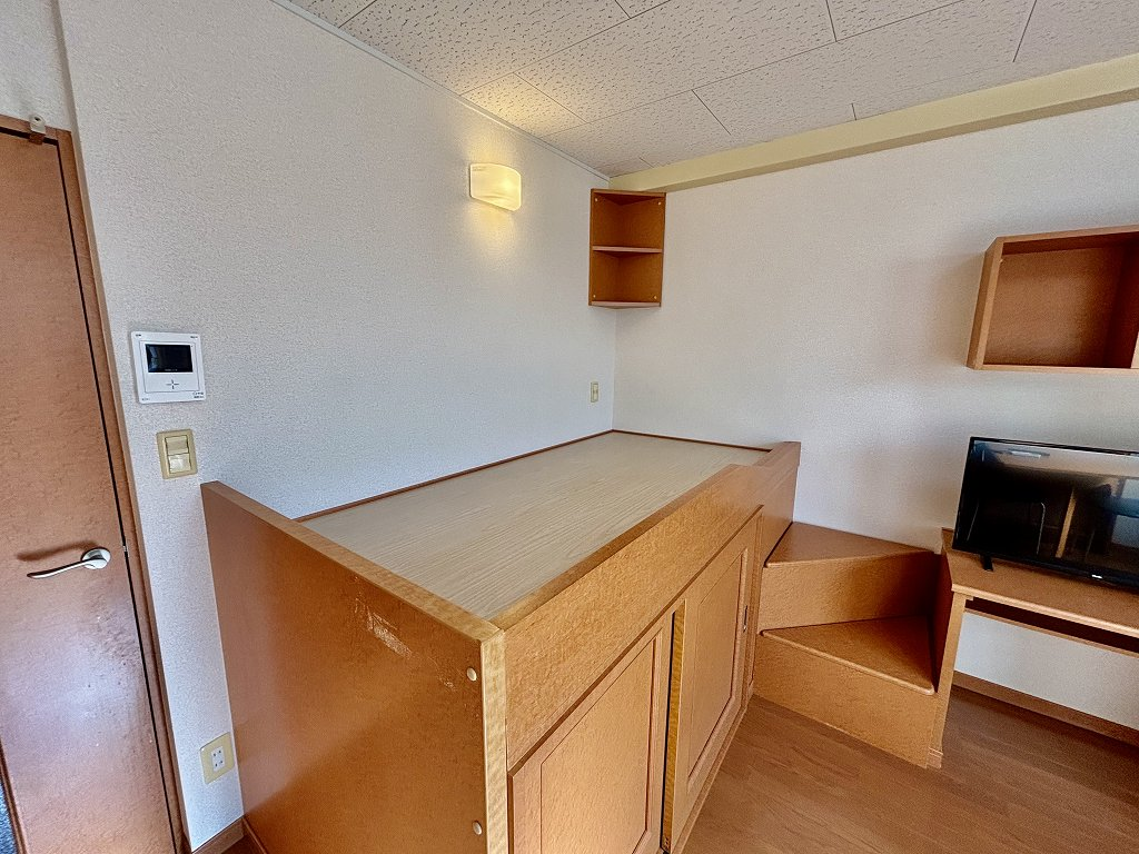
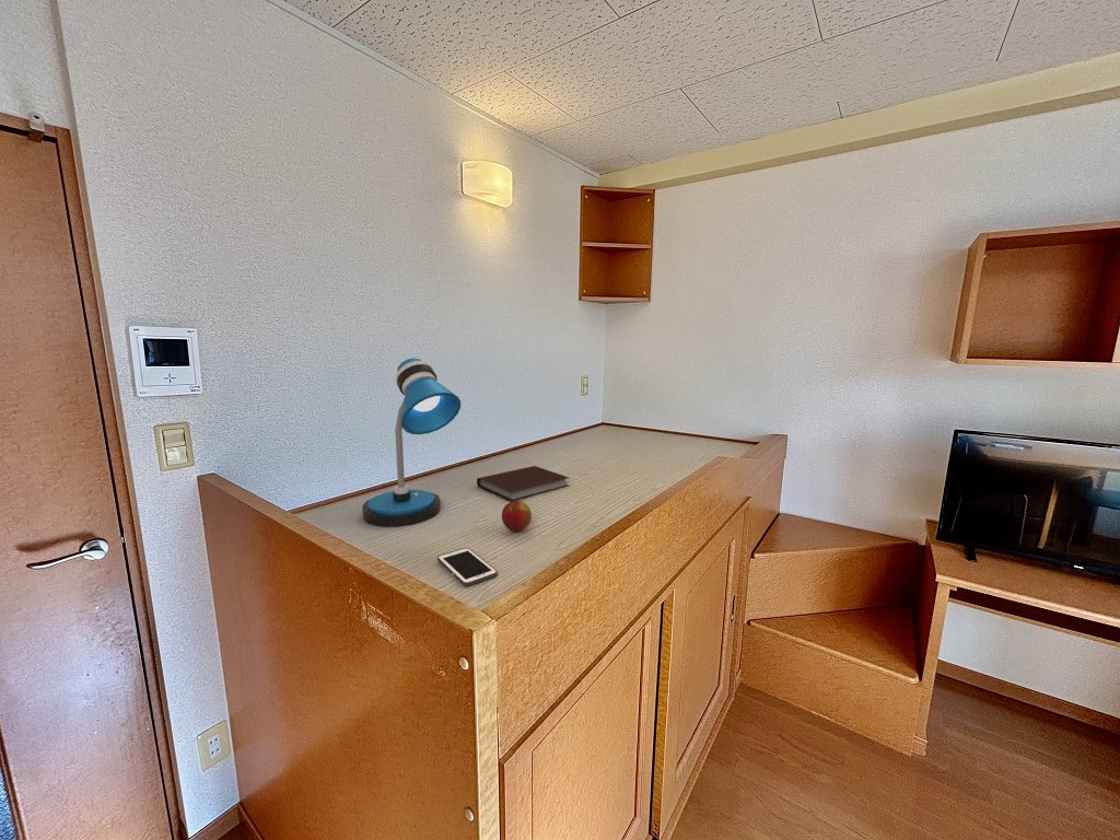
+ apple (516, 515)
+ notebook (523, 481)
+ desk lamp (412, 433)
+ cell phone (466, 565)
